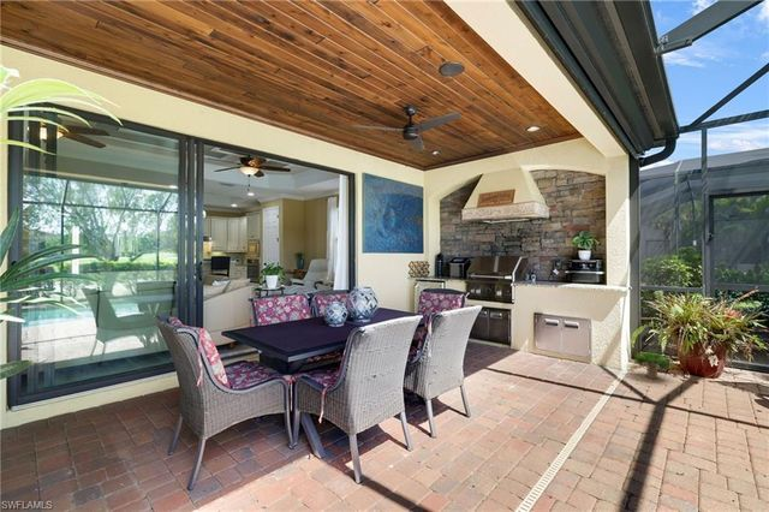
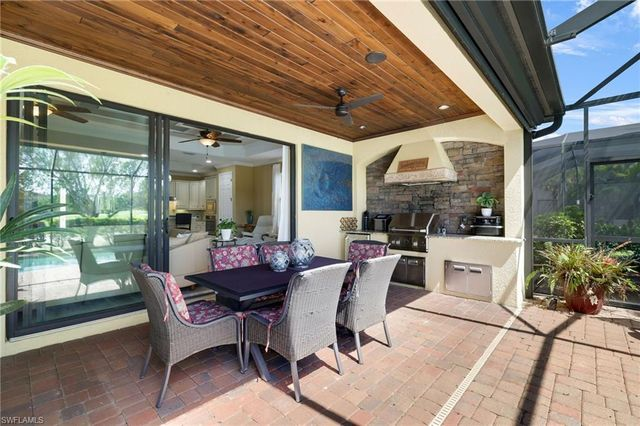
- potted plant (651, 363)
